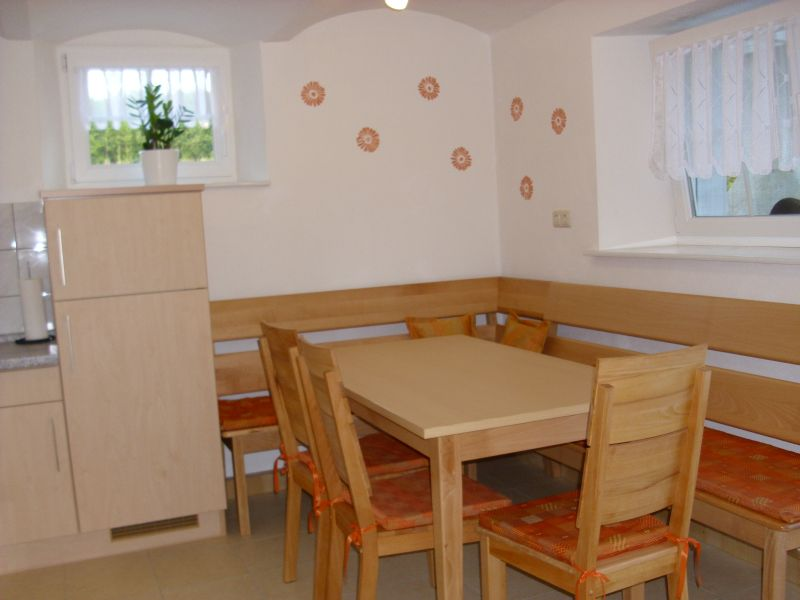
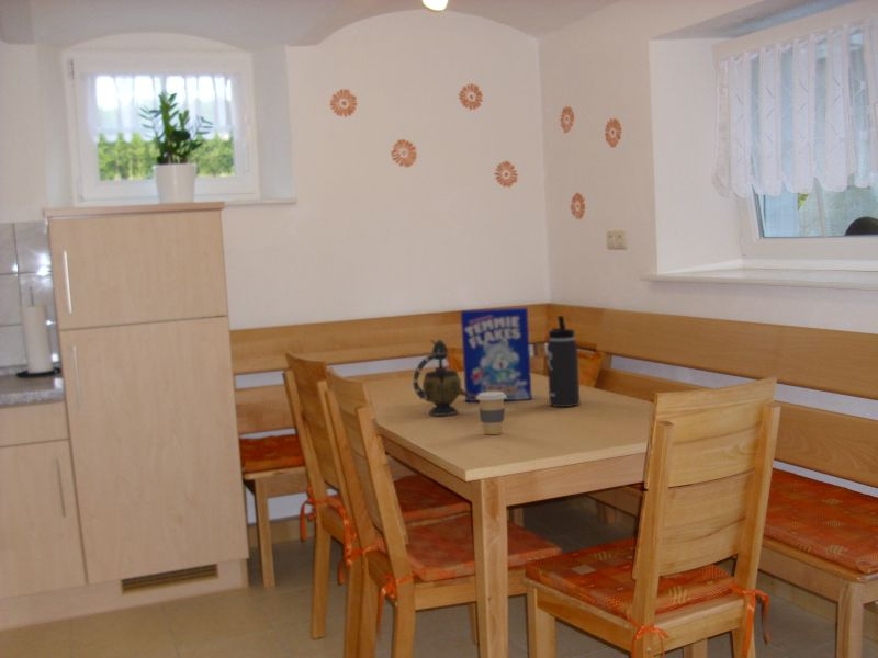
+ thermos bottle (561, 360)
+ coffee cup (492, 412)
+ teapot (452, 375)
+ cereal box (496, 353)
